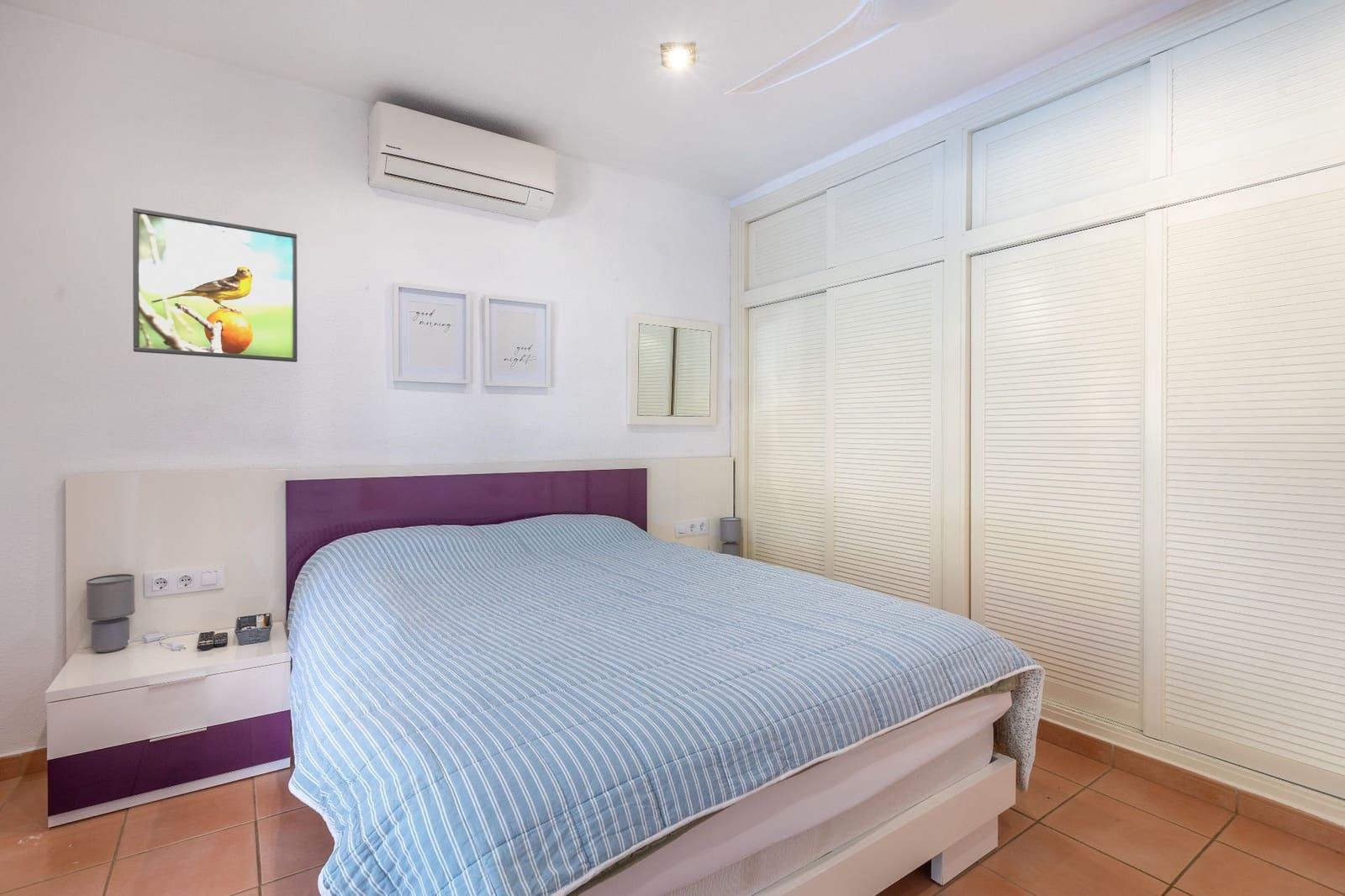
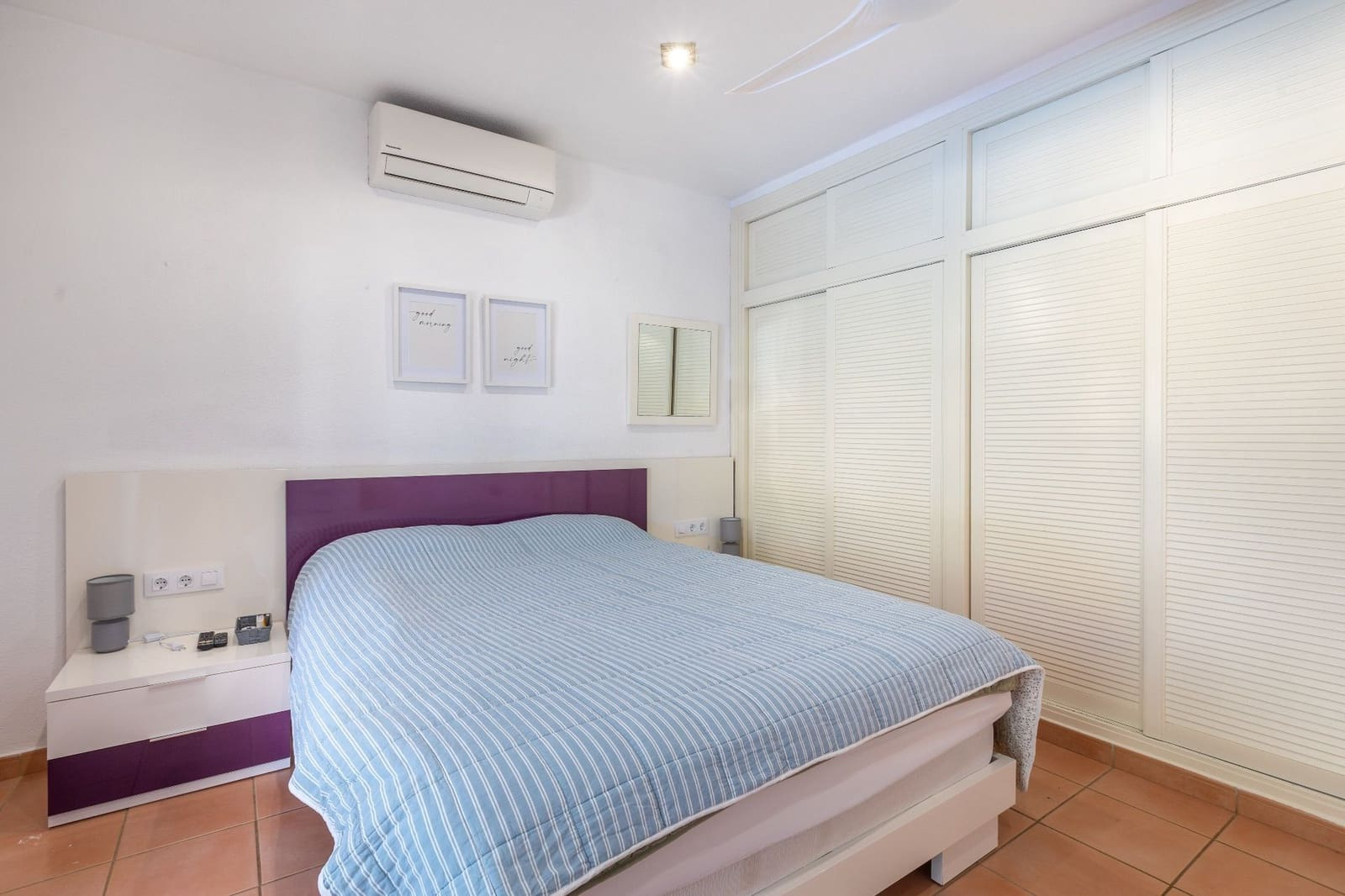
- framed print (219, 289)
